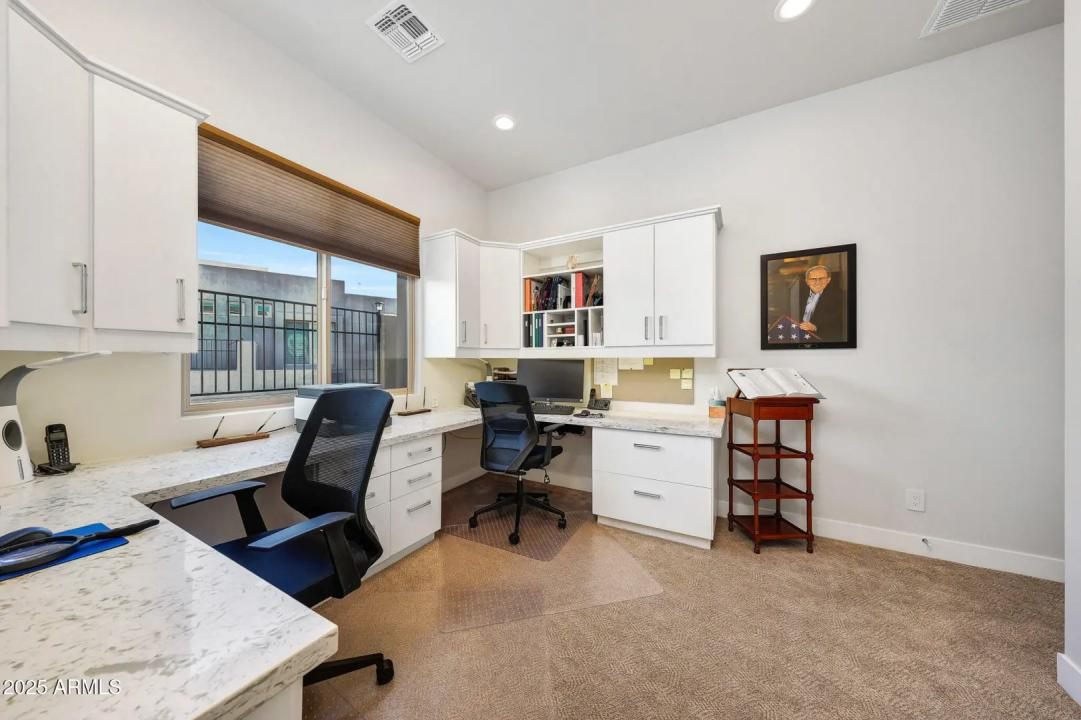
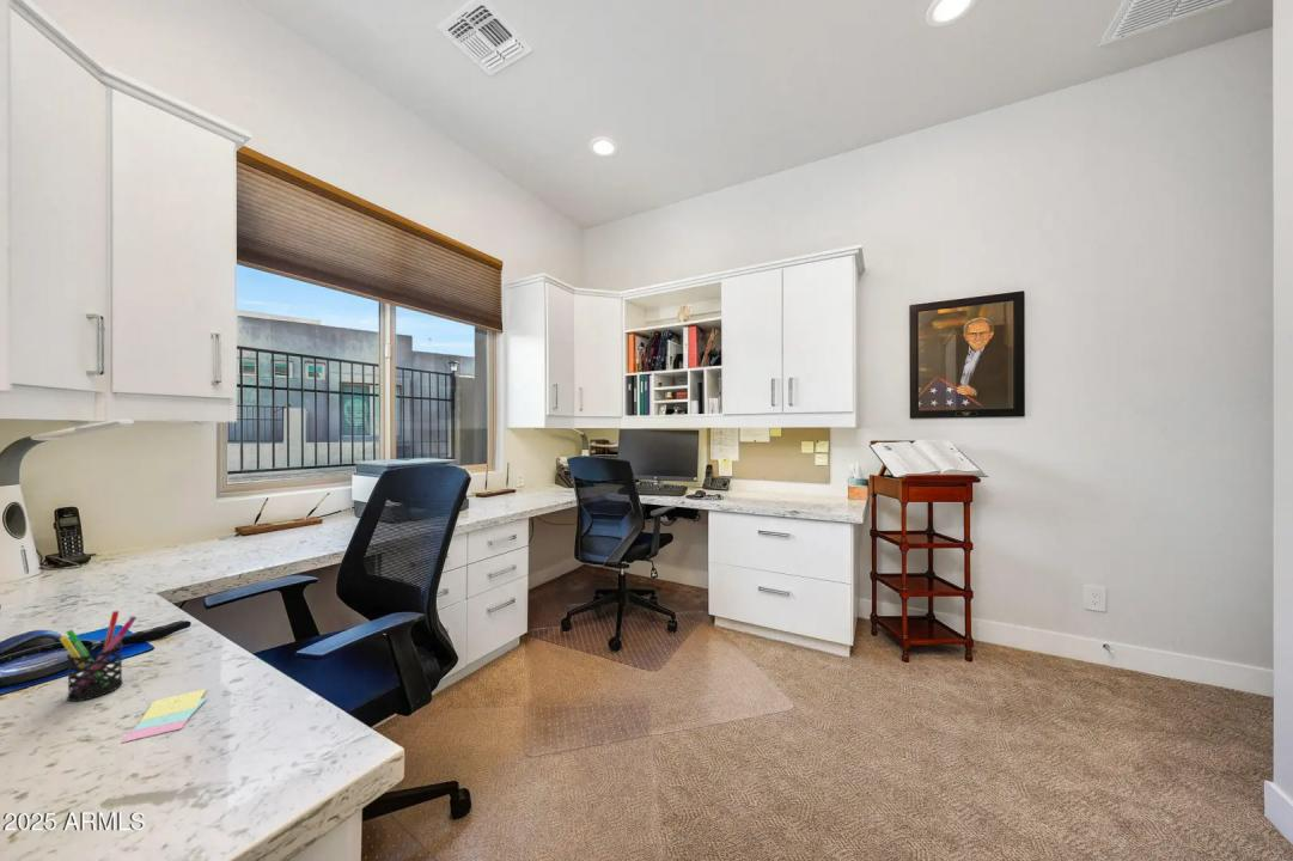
+ pen holder (93, 653)
+ sticky notes (170, 713)
